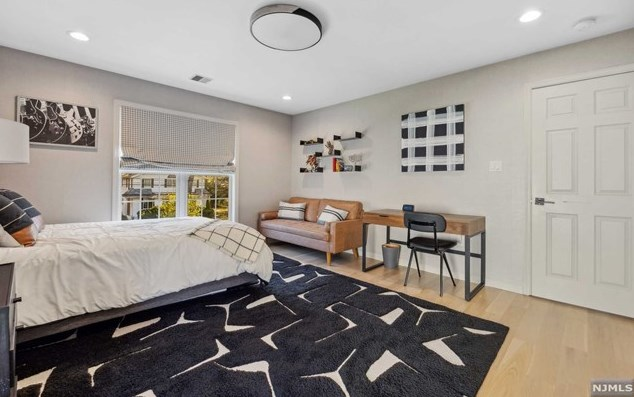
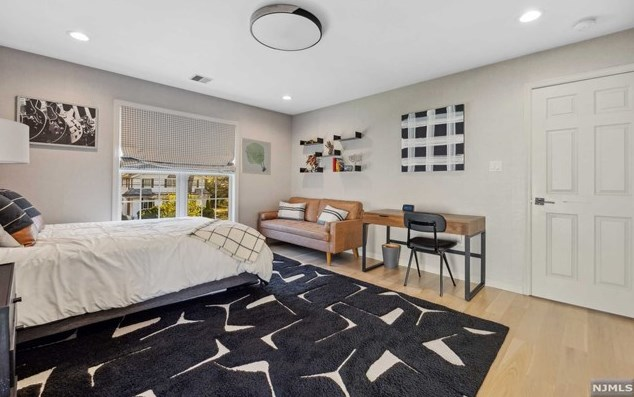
+ wall art (256, 157)
